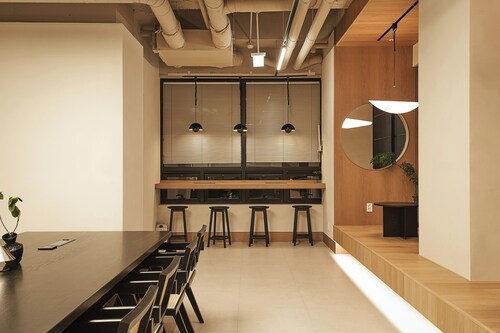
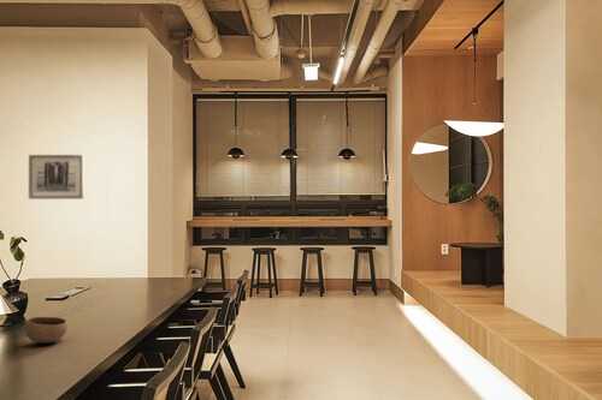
+ wall art (55, 177)
+ bowl (46, 330)
